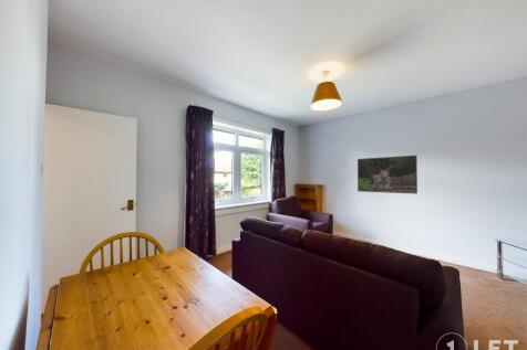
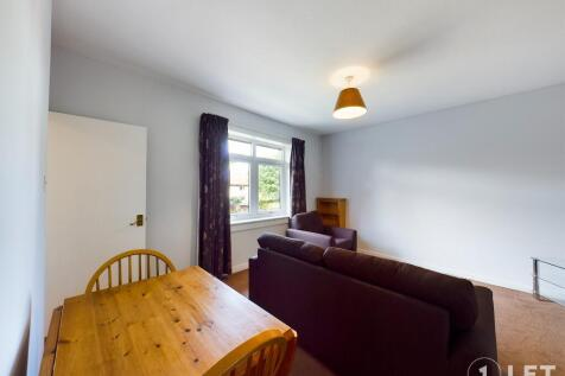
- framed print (384, 174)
